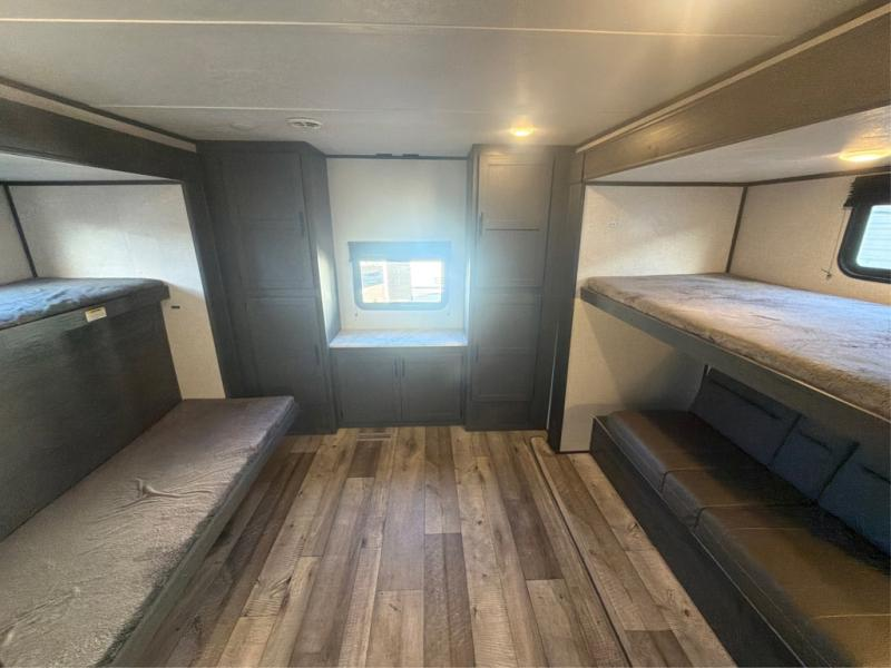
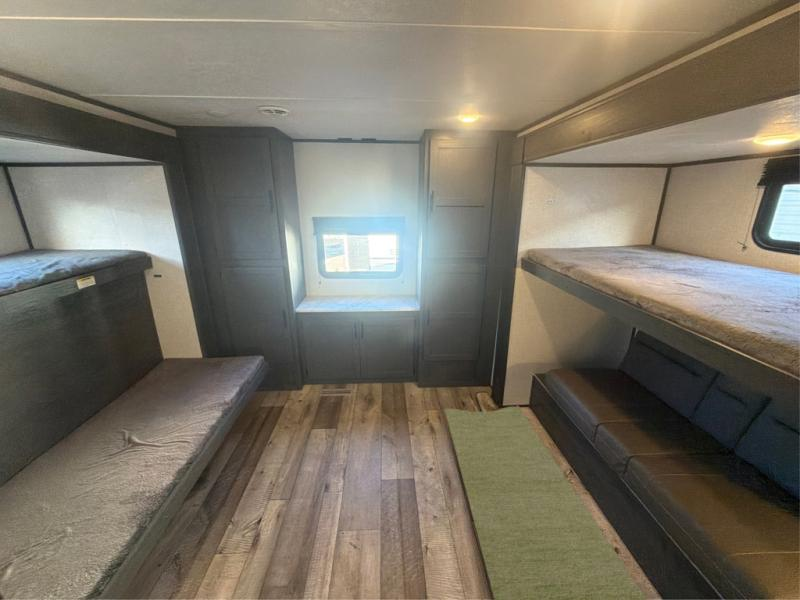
+ rug (493, 434)
